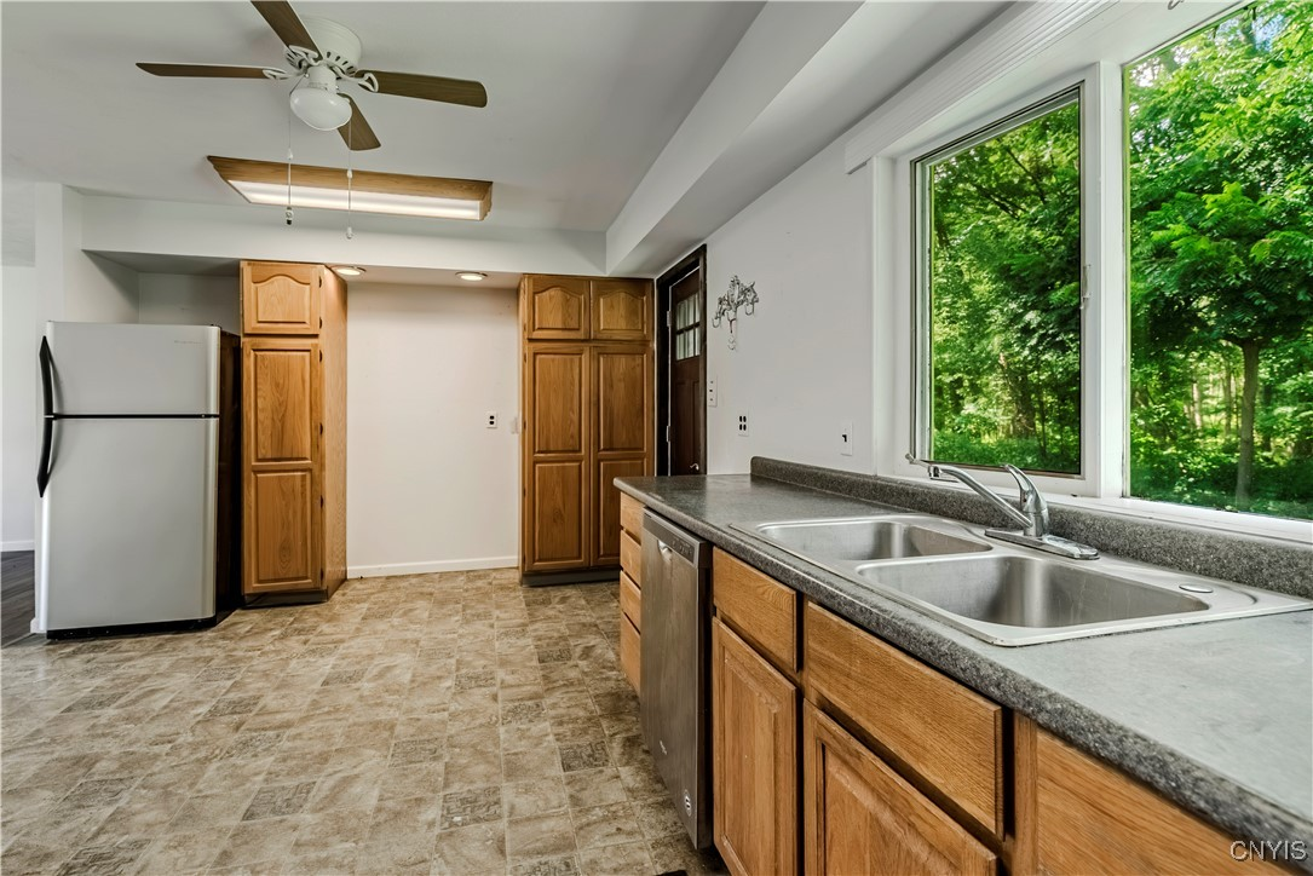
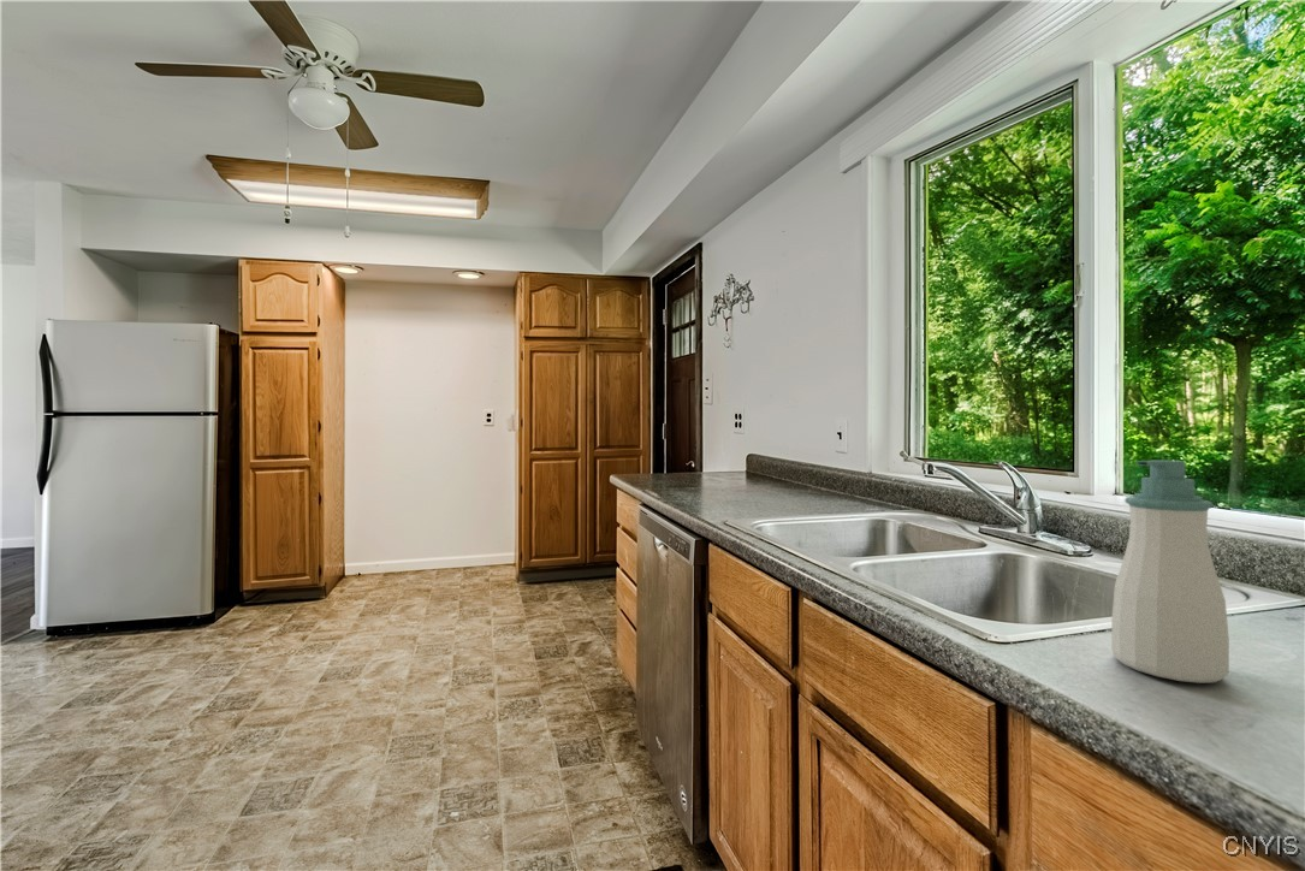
+ soap bottle (1167, 564)
